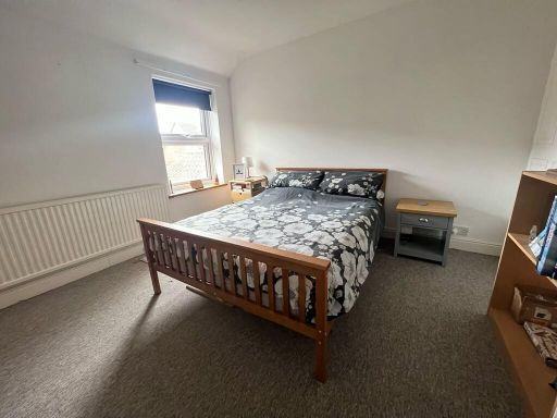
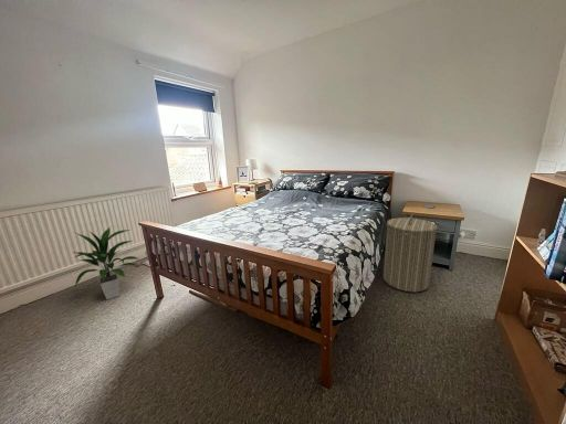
+ laundry hamper (408, 248)
+ indoor plant (106, 262)
